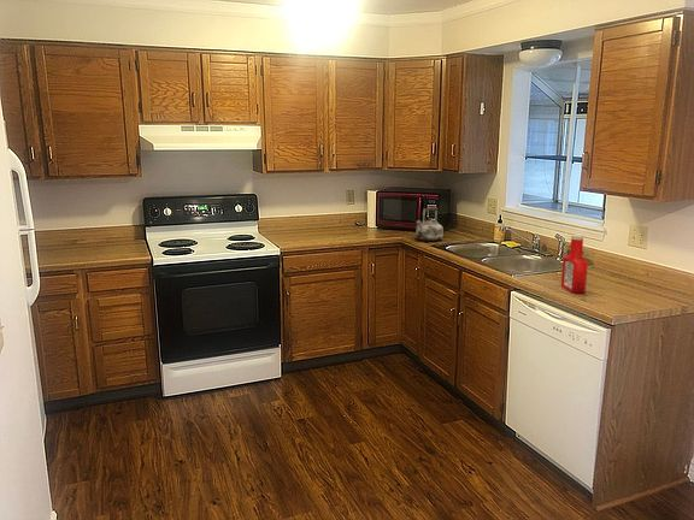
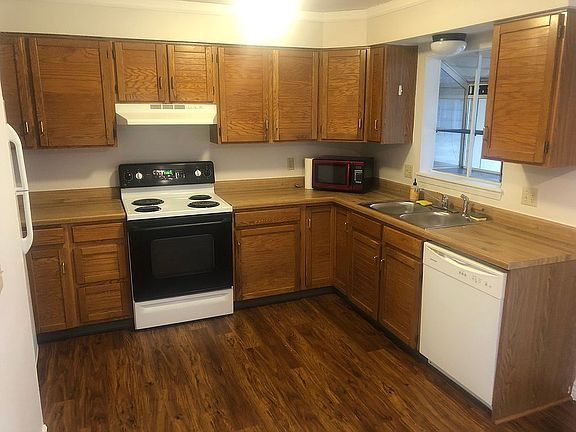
- soap bottle (575, 262)
- kettle (427, 224)
